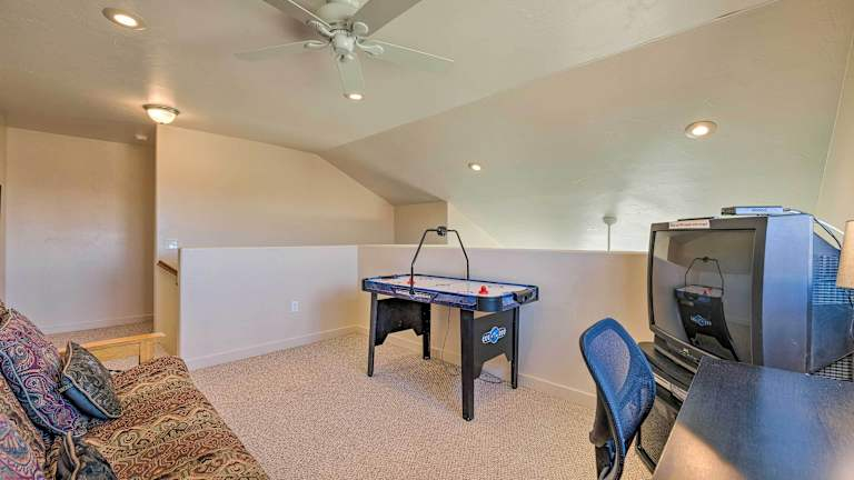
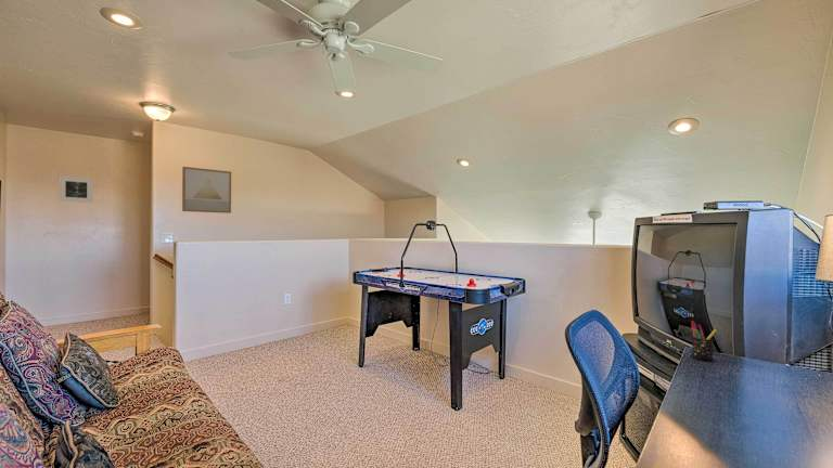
+ pen holder (700, 340)
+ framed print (76, 190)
+ wall art (207, 191)
